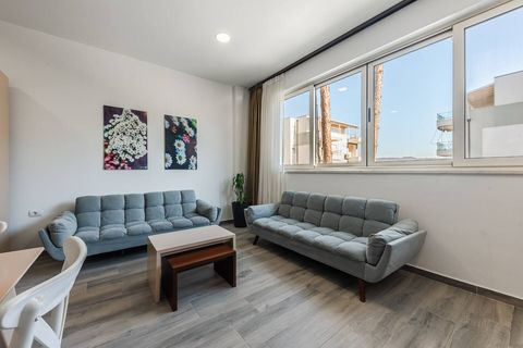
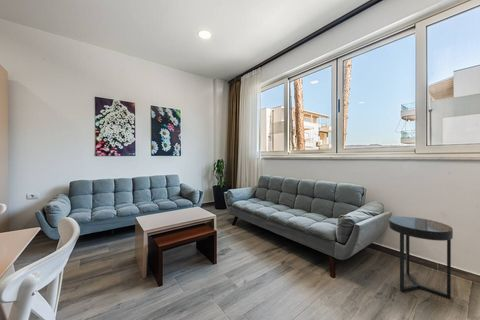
+ side table (408, 255)
